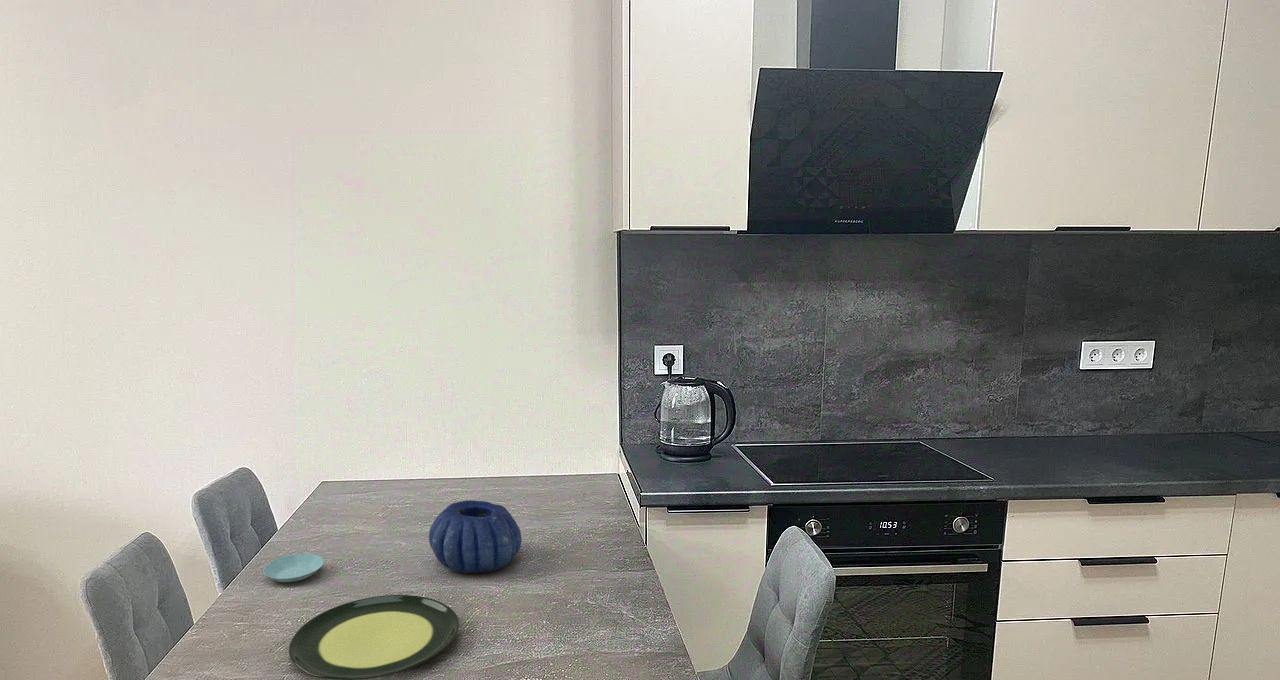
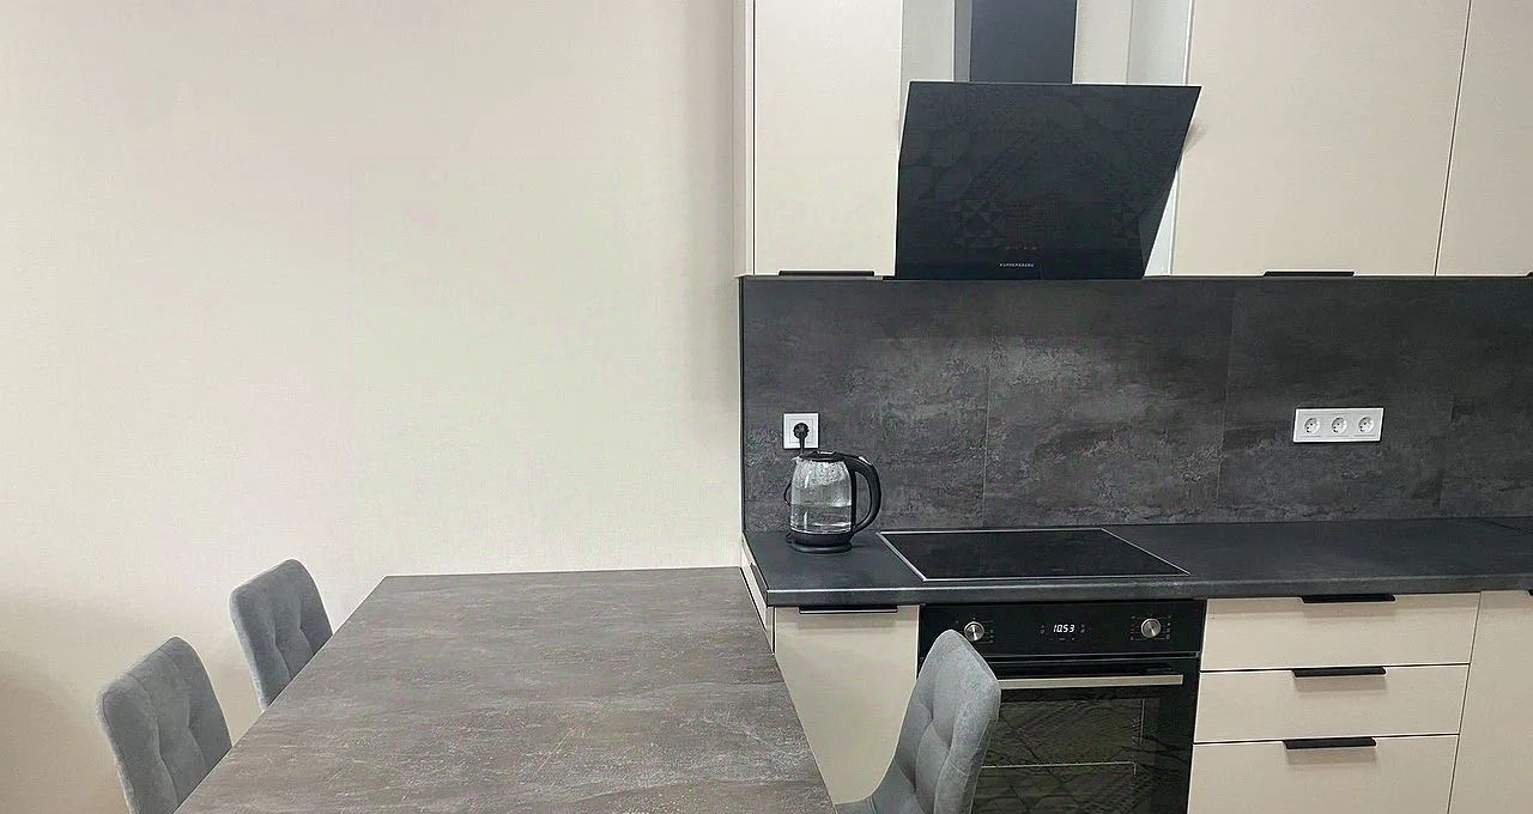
- saucer (294, 570)
- decorative bowl (475, 534)
- plate (377, 638)
